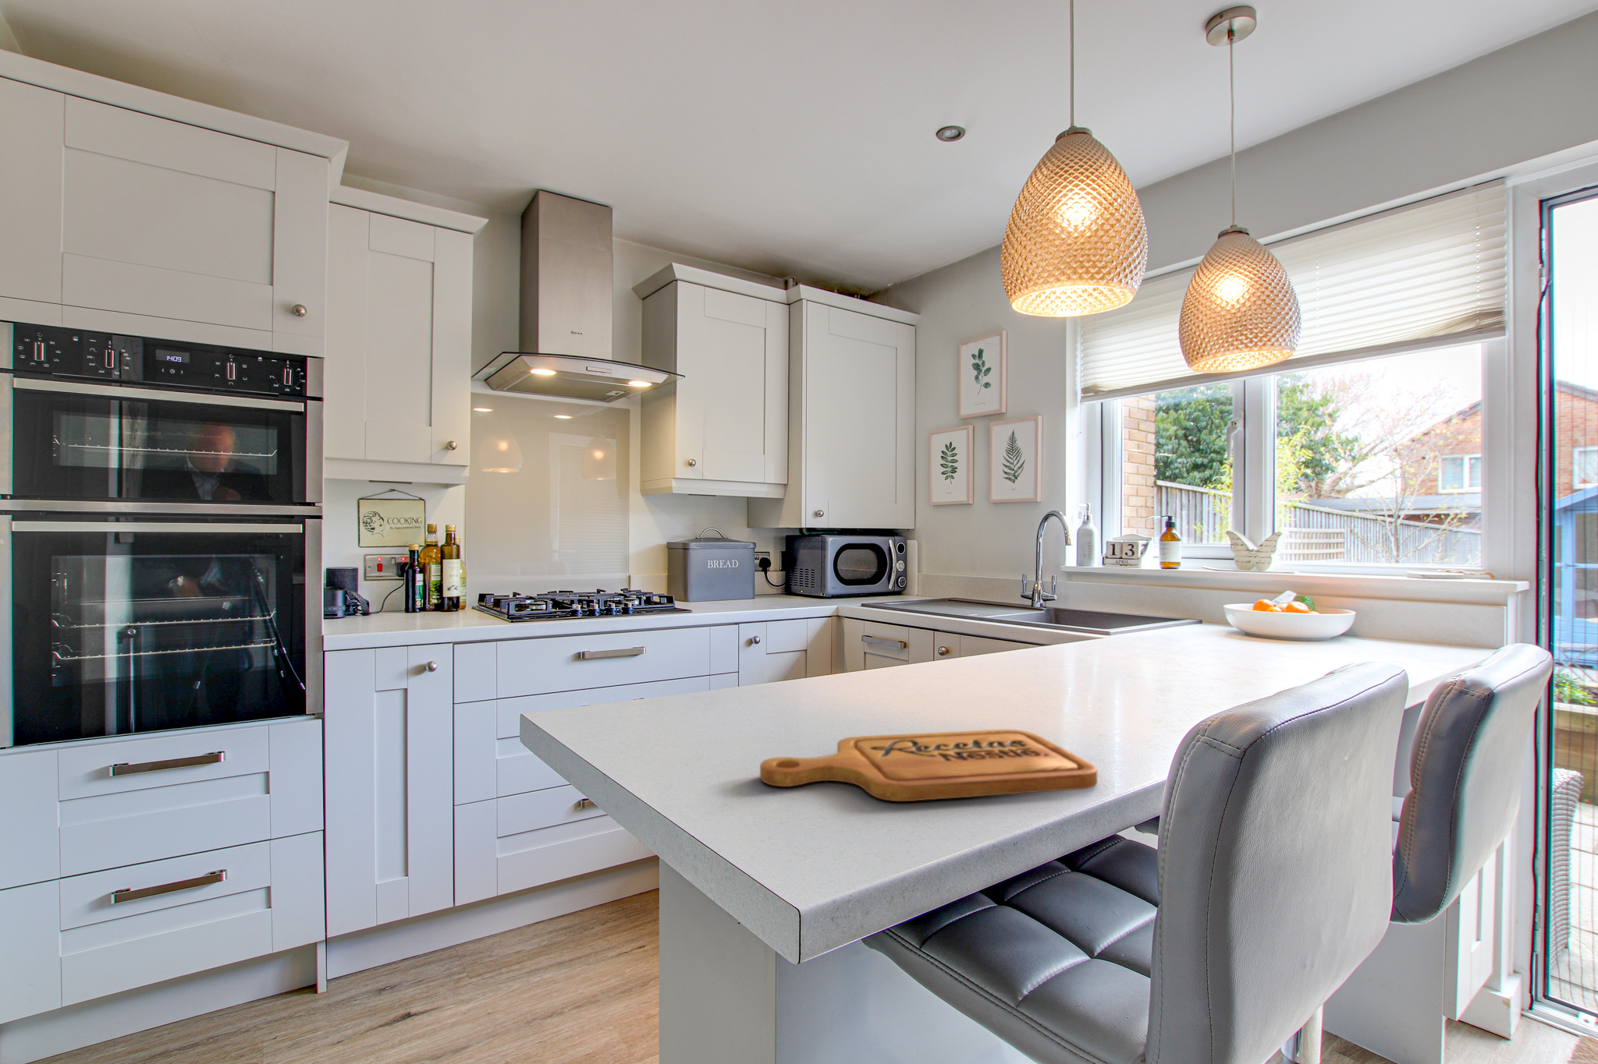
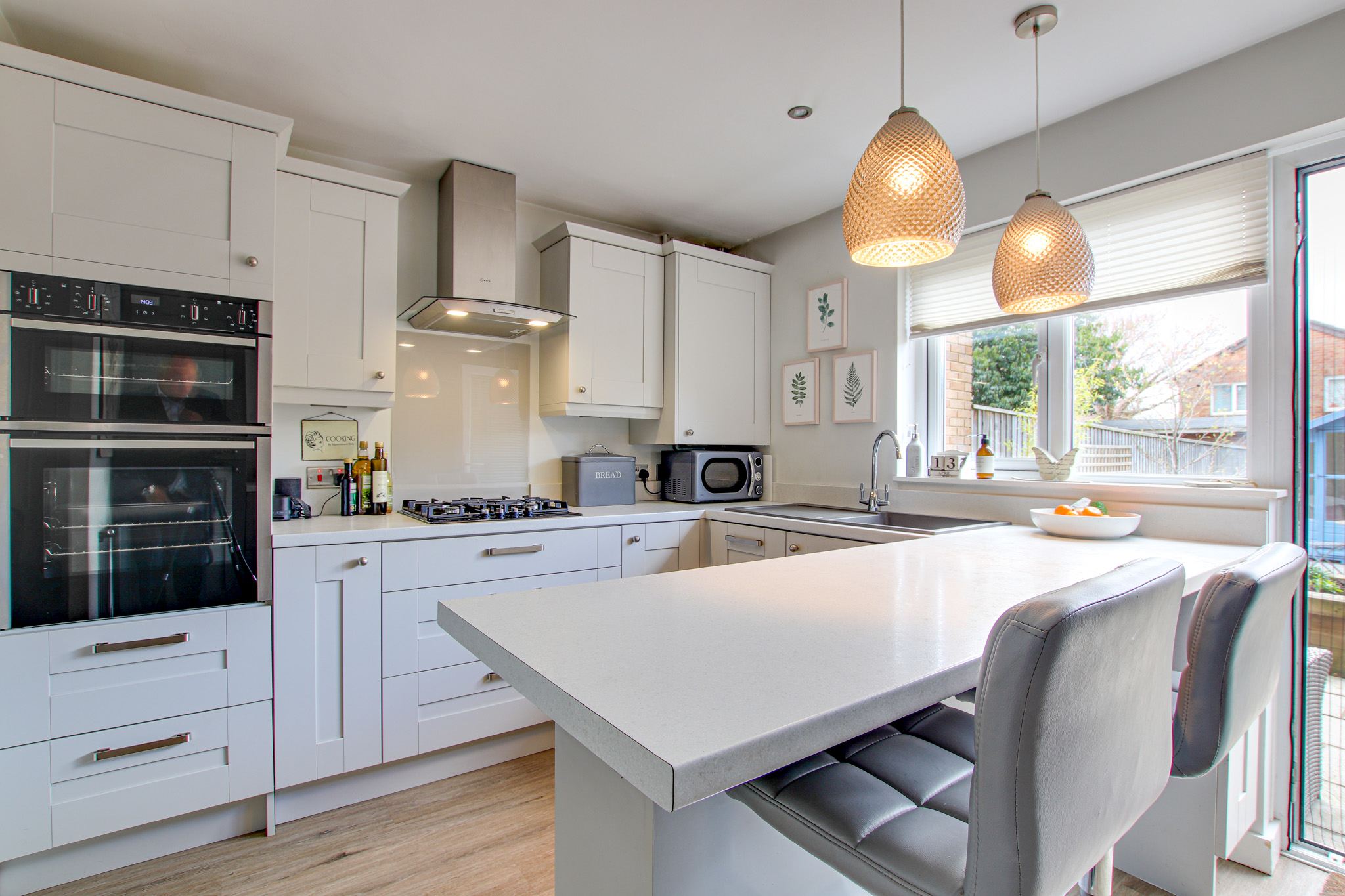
- cutting board (917, 764)
